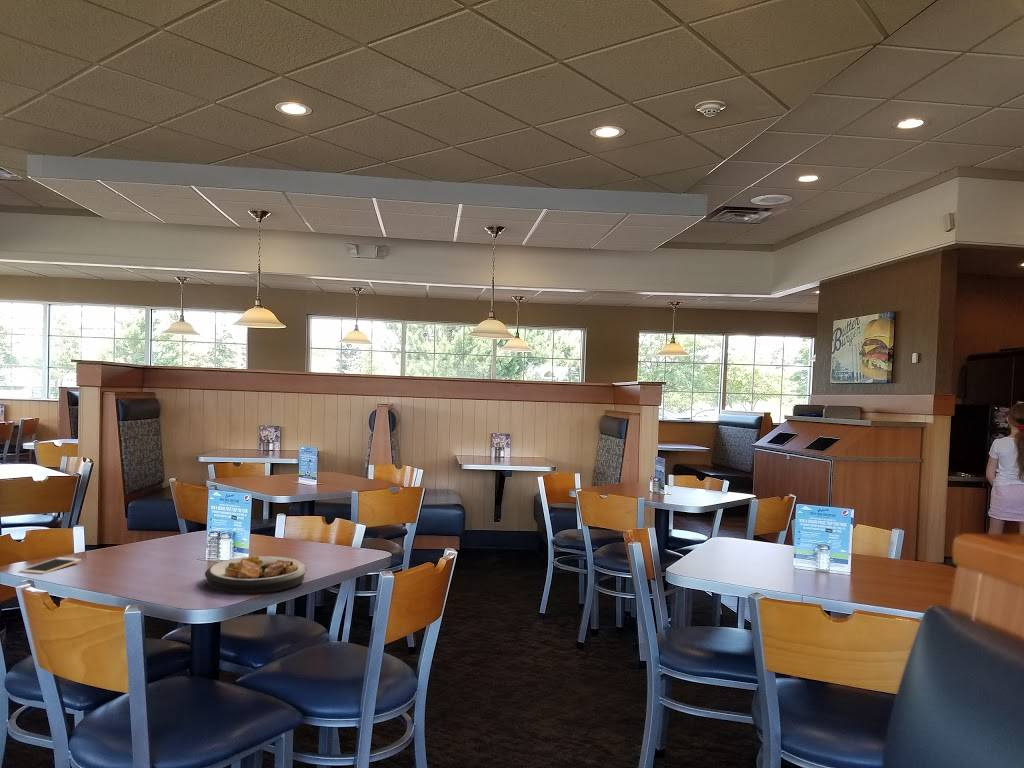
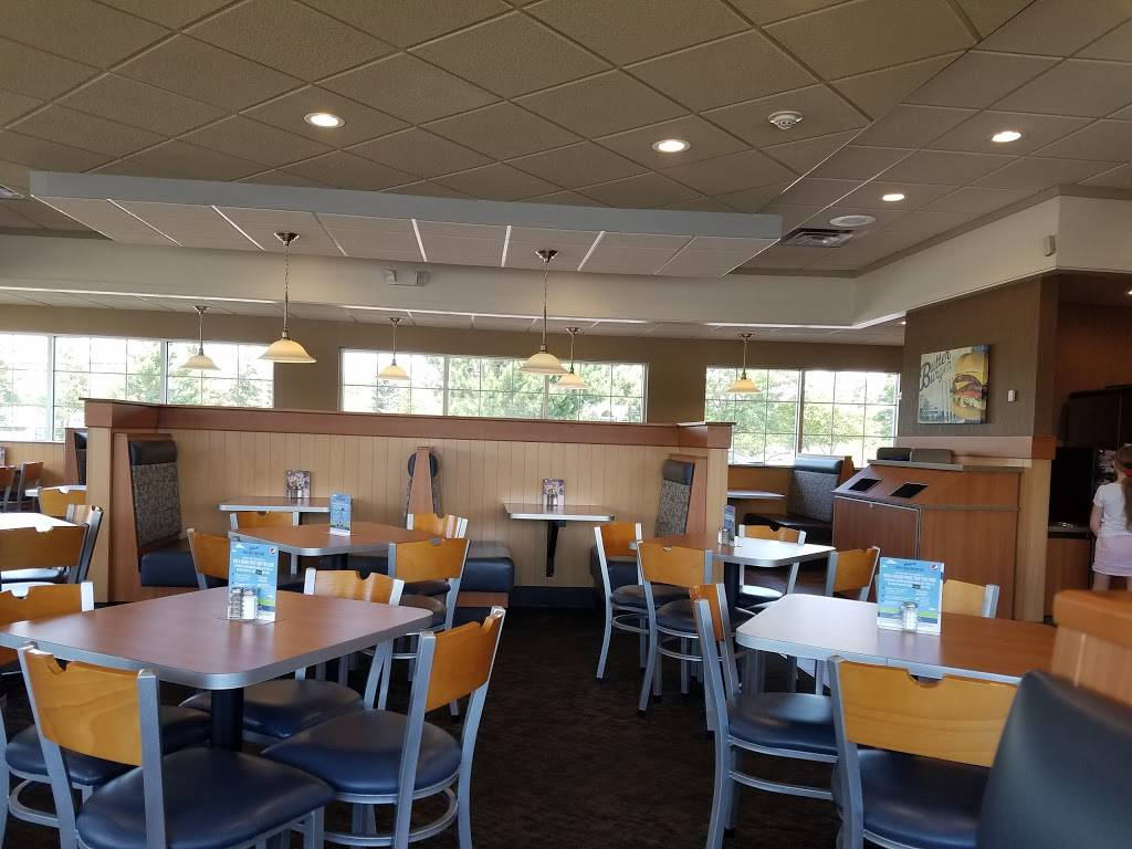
- plate (256, 569)
- cell phone (51, 565)
